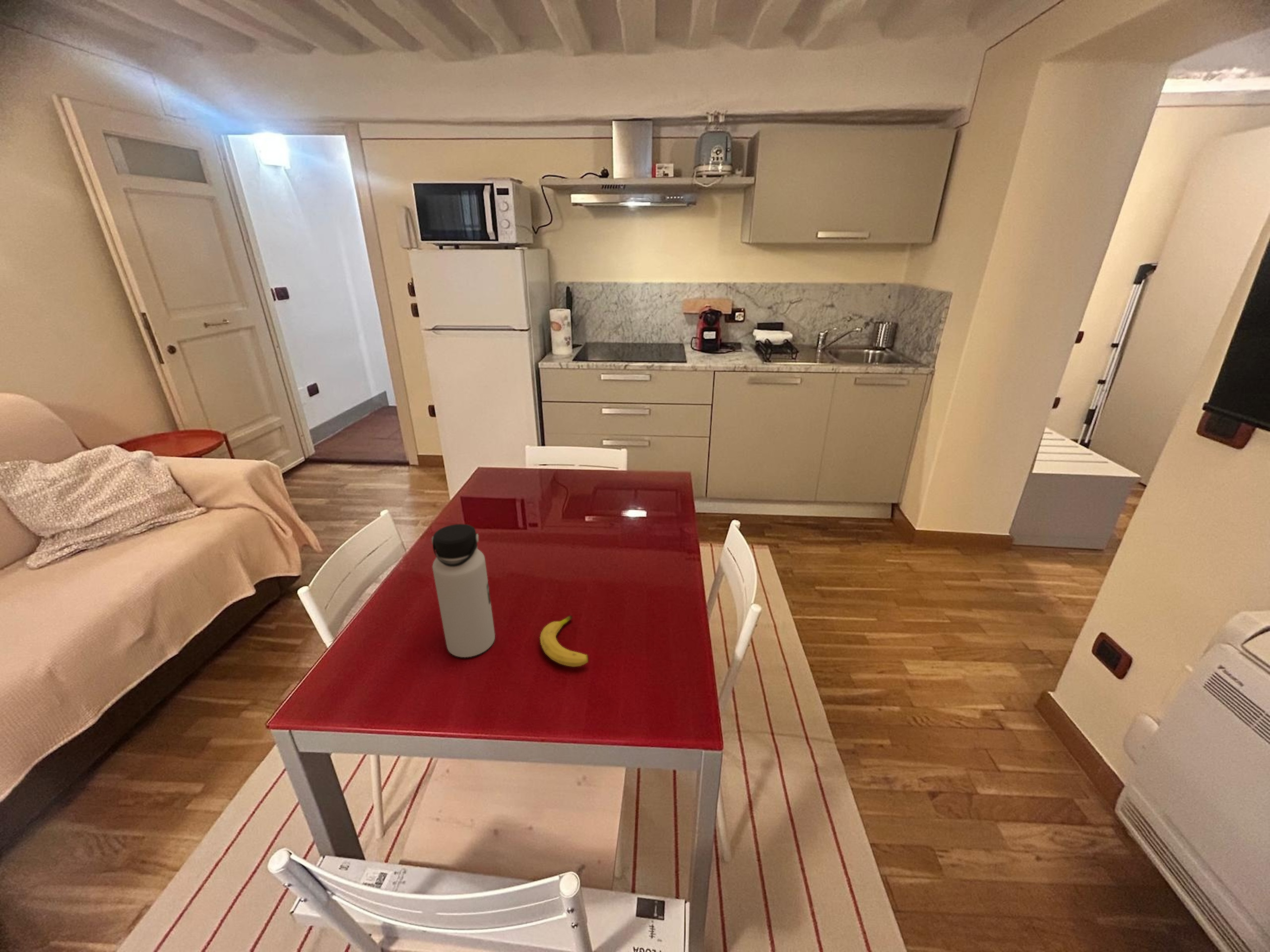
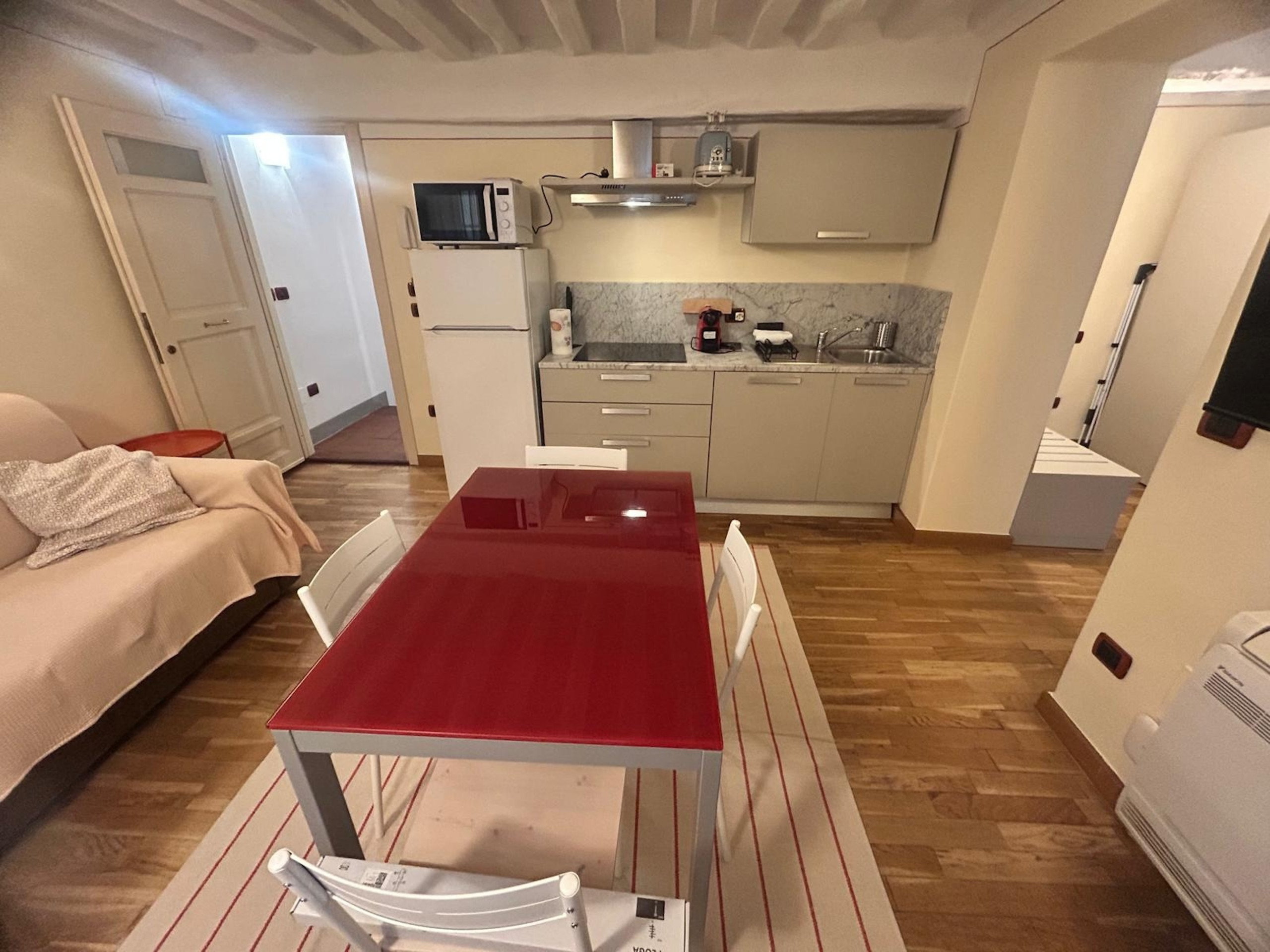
- water bottle (463, 589)
- fruit (560, 645)
